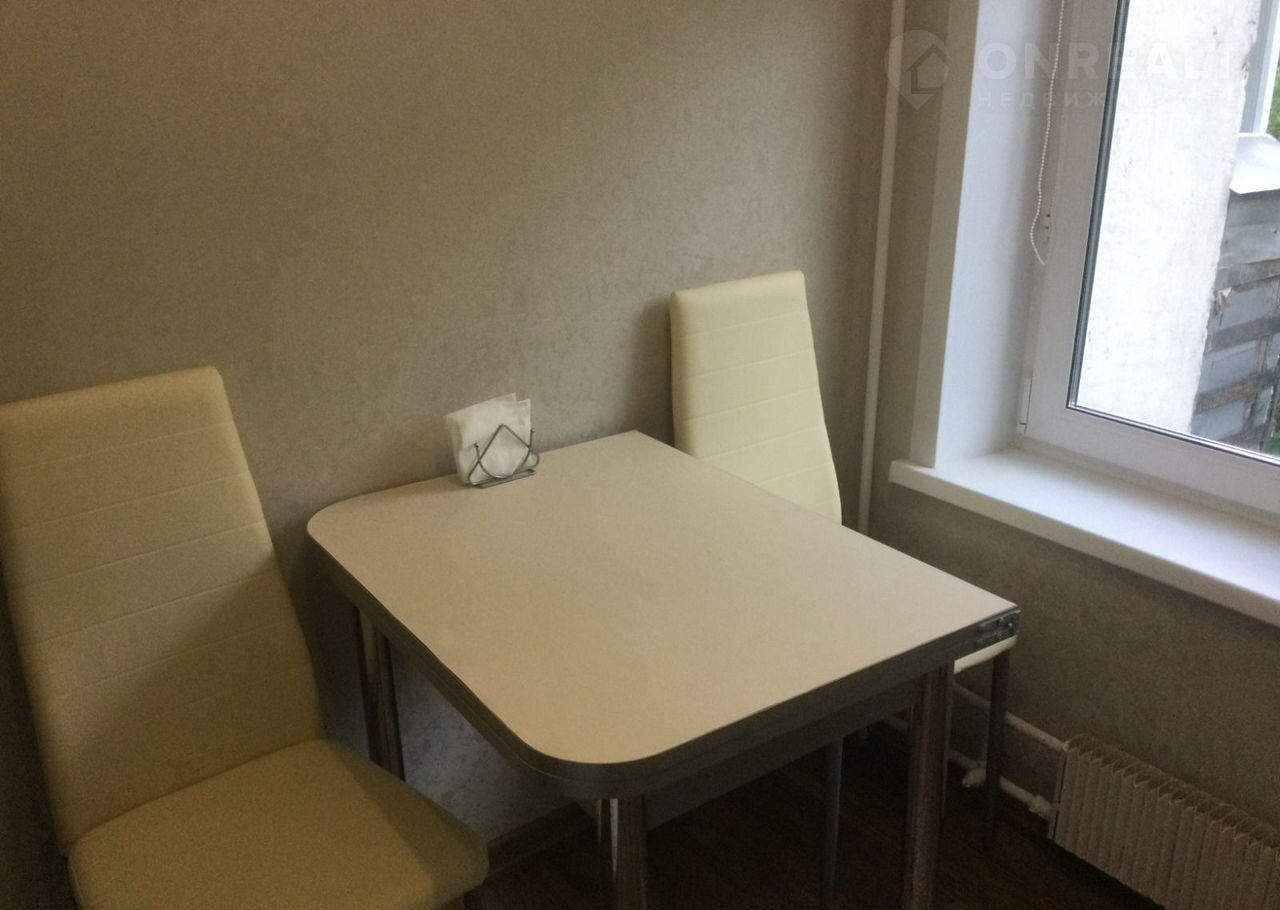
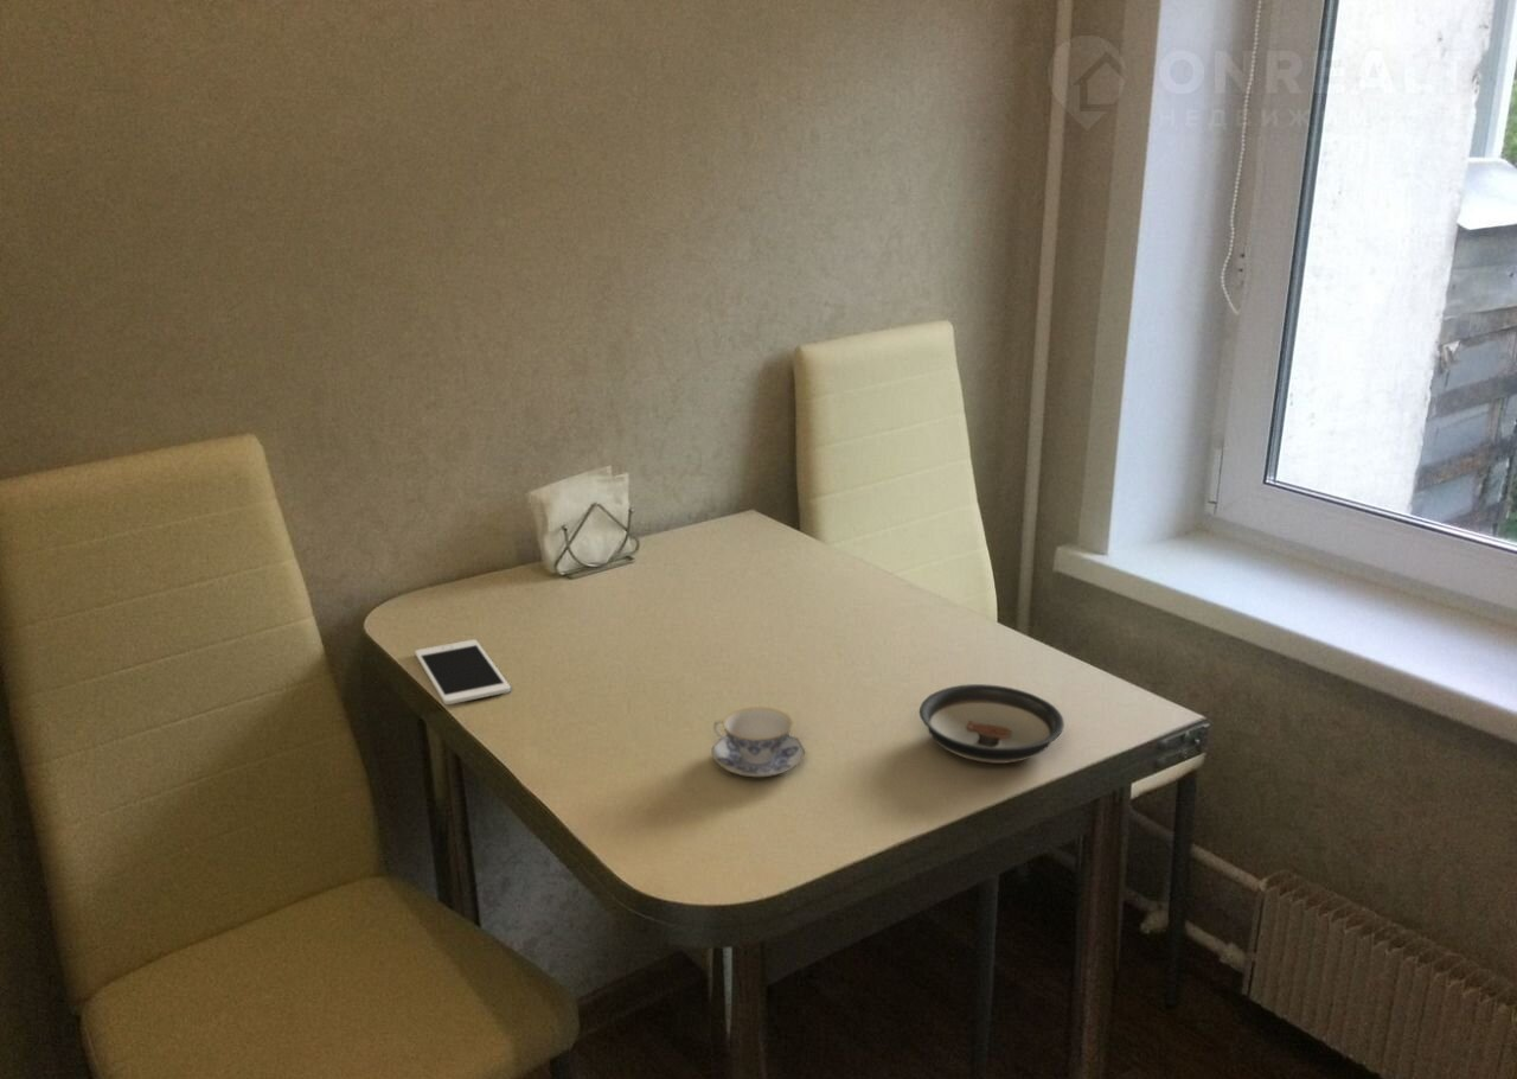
+ chinaware (756, 742)
+ cell phone (461, 670)
+ saucer (990, 730)
